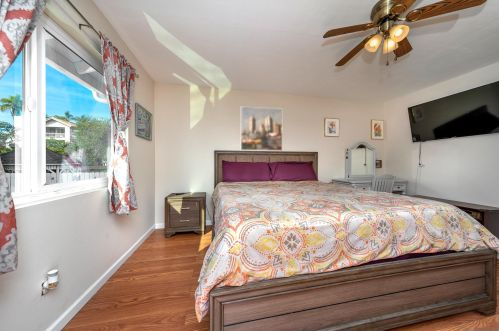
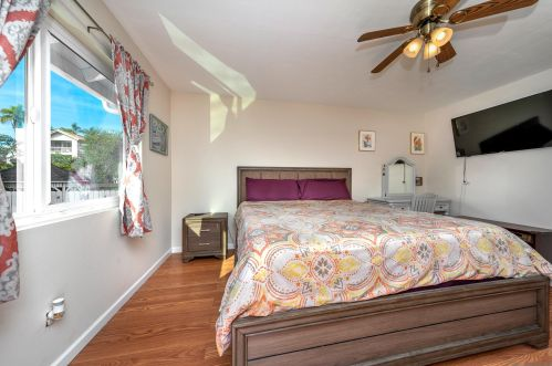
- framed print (261, 129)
